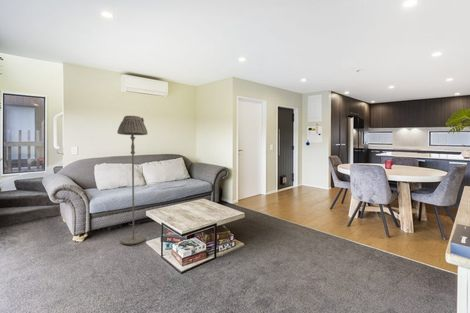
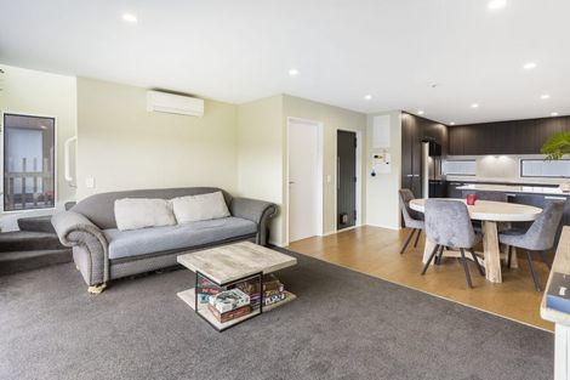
- floor lamp (133, 178)
